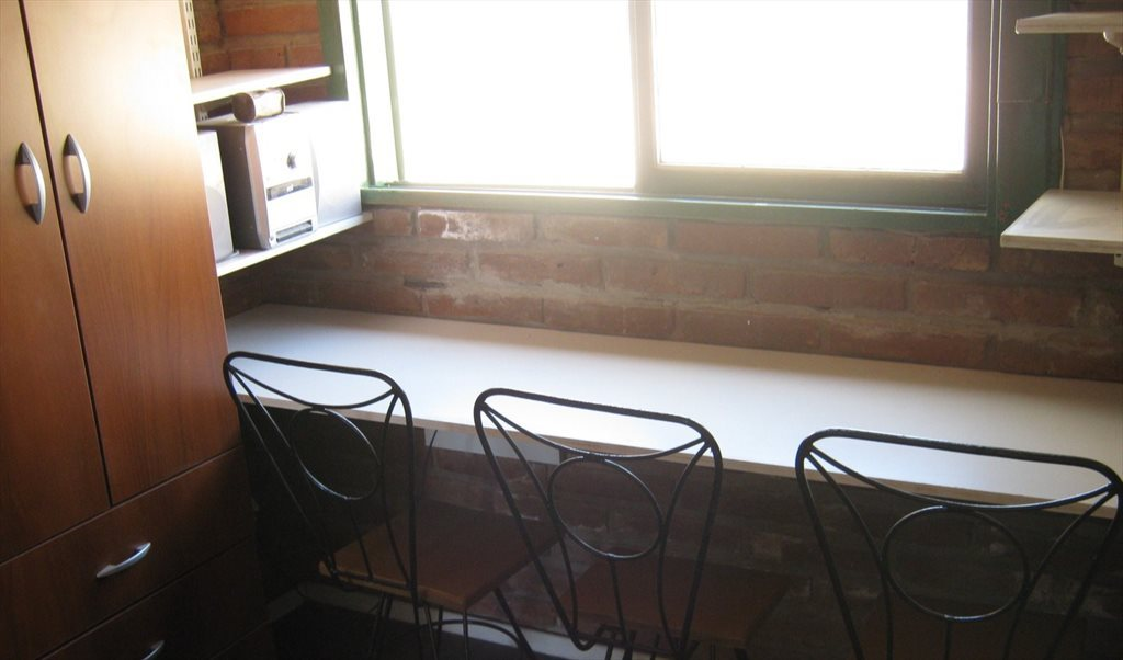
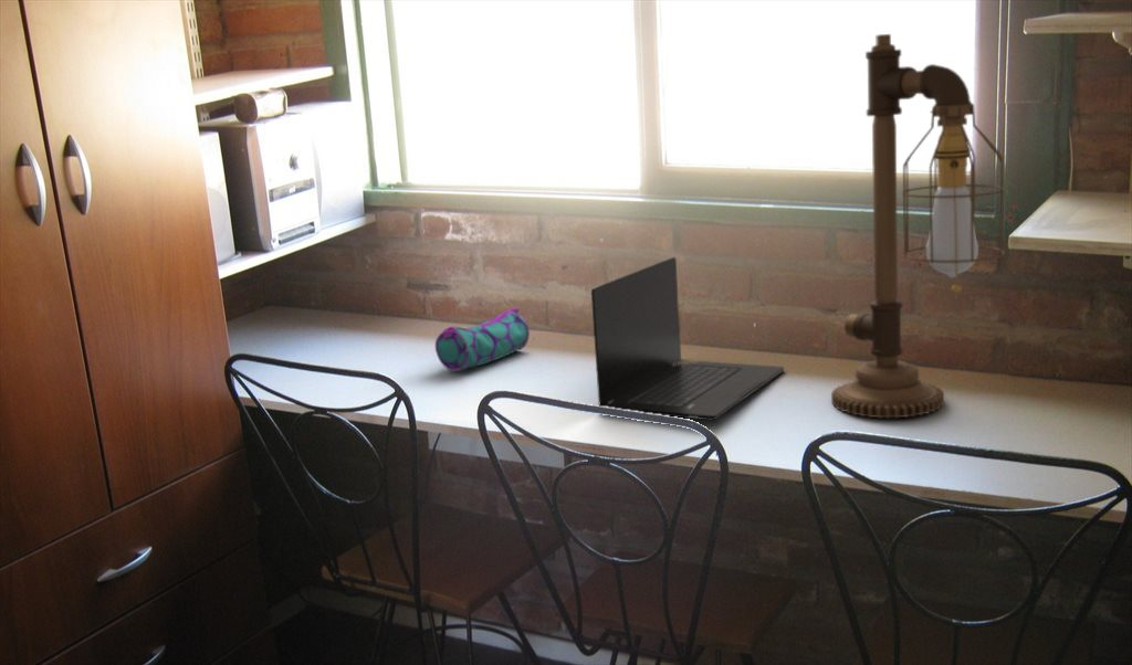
+ pencil case (483, 339)
+ laptop (679, 331)
+ desk lamp (908, 226)
